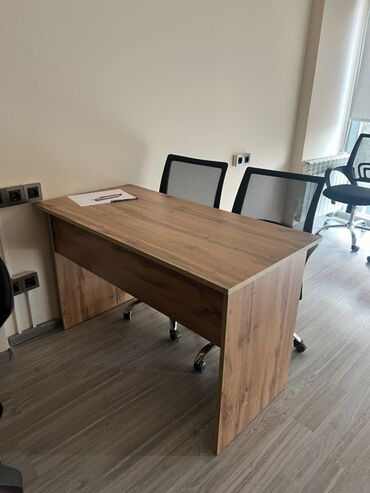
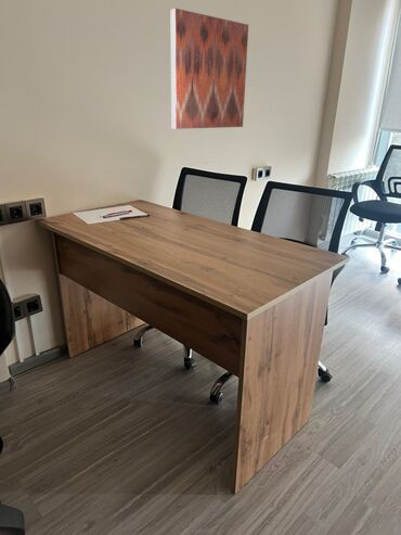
+ wall art (210, 75)
